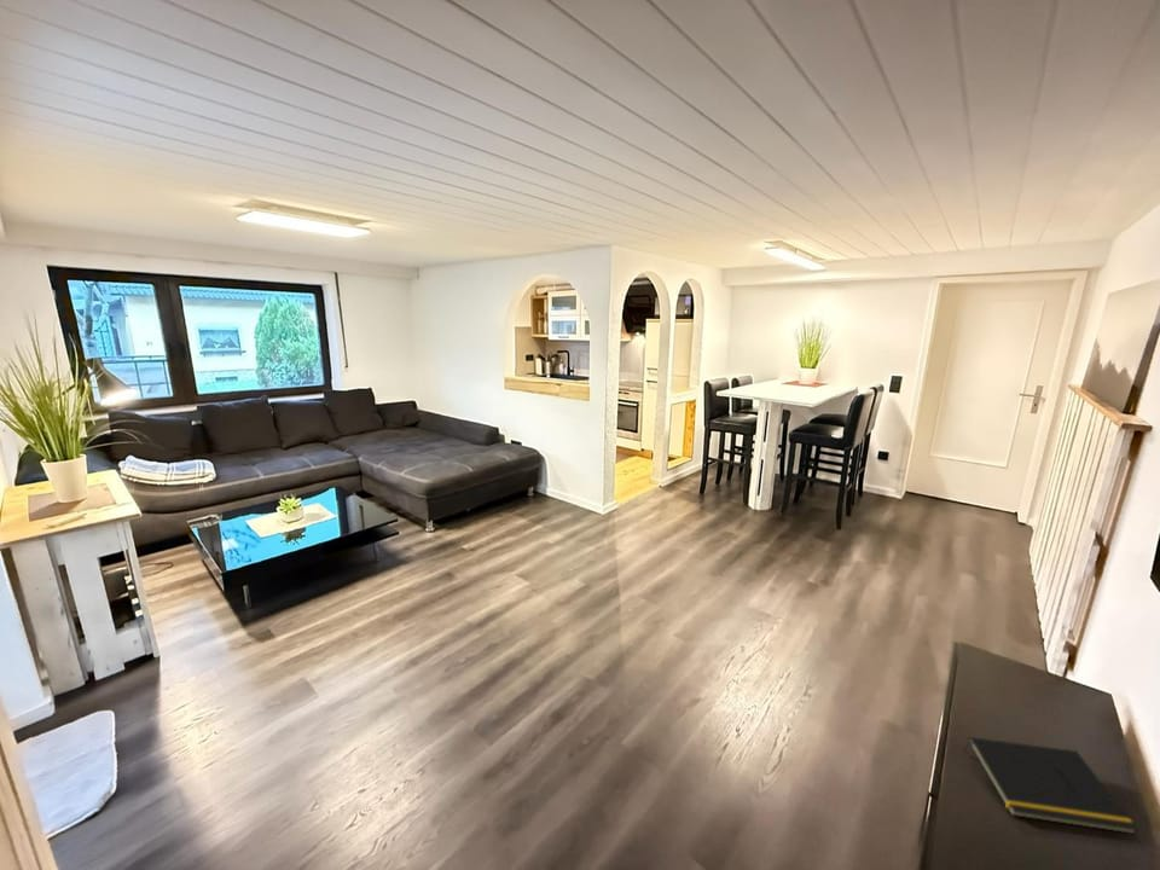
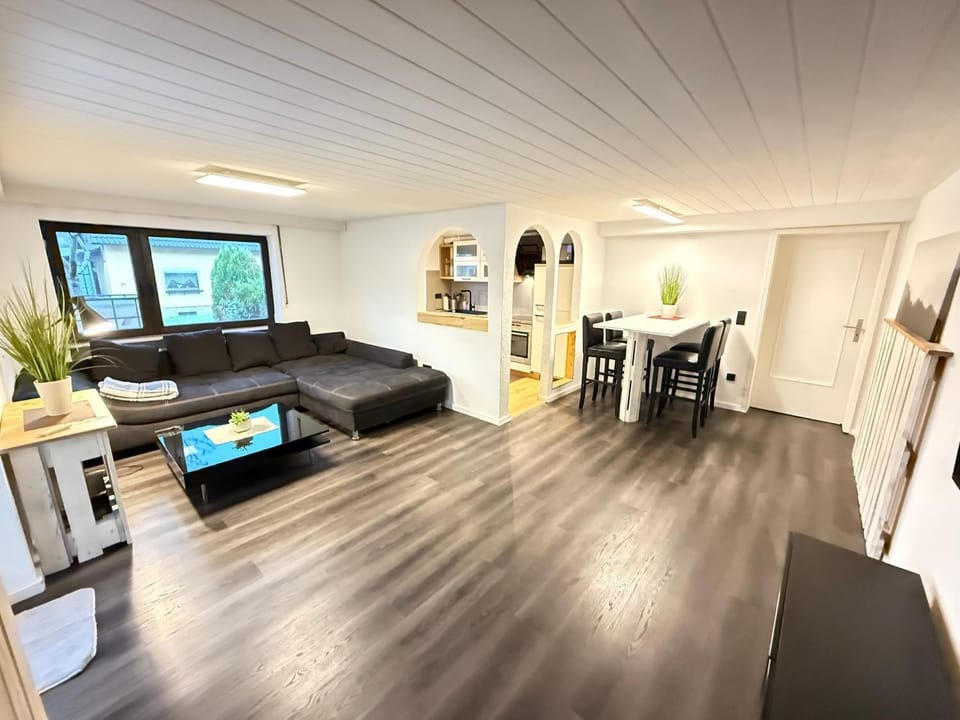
- notepad (1045, 781)
